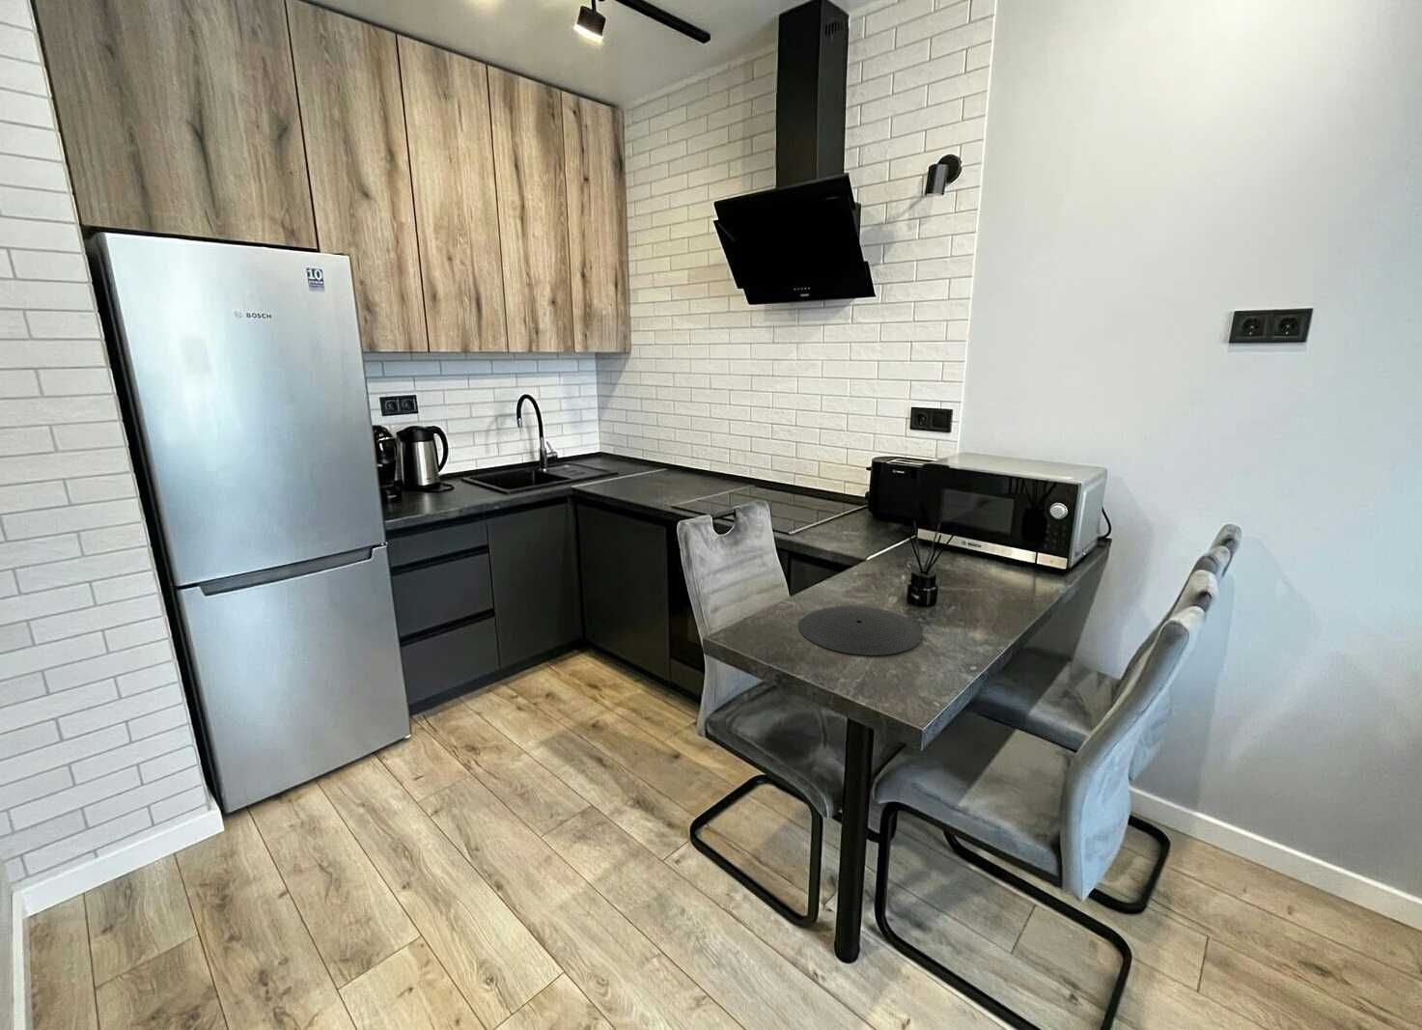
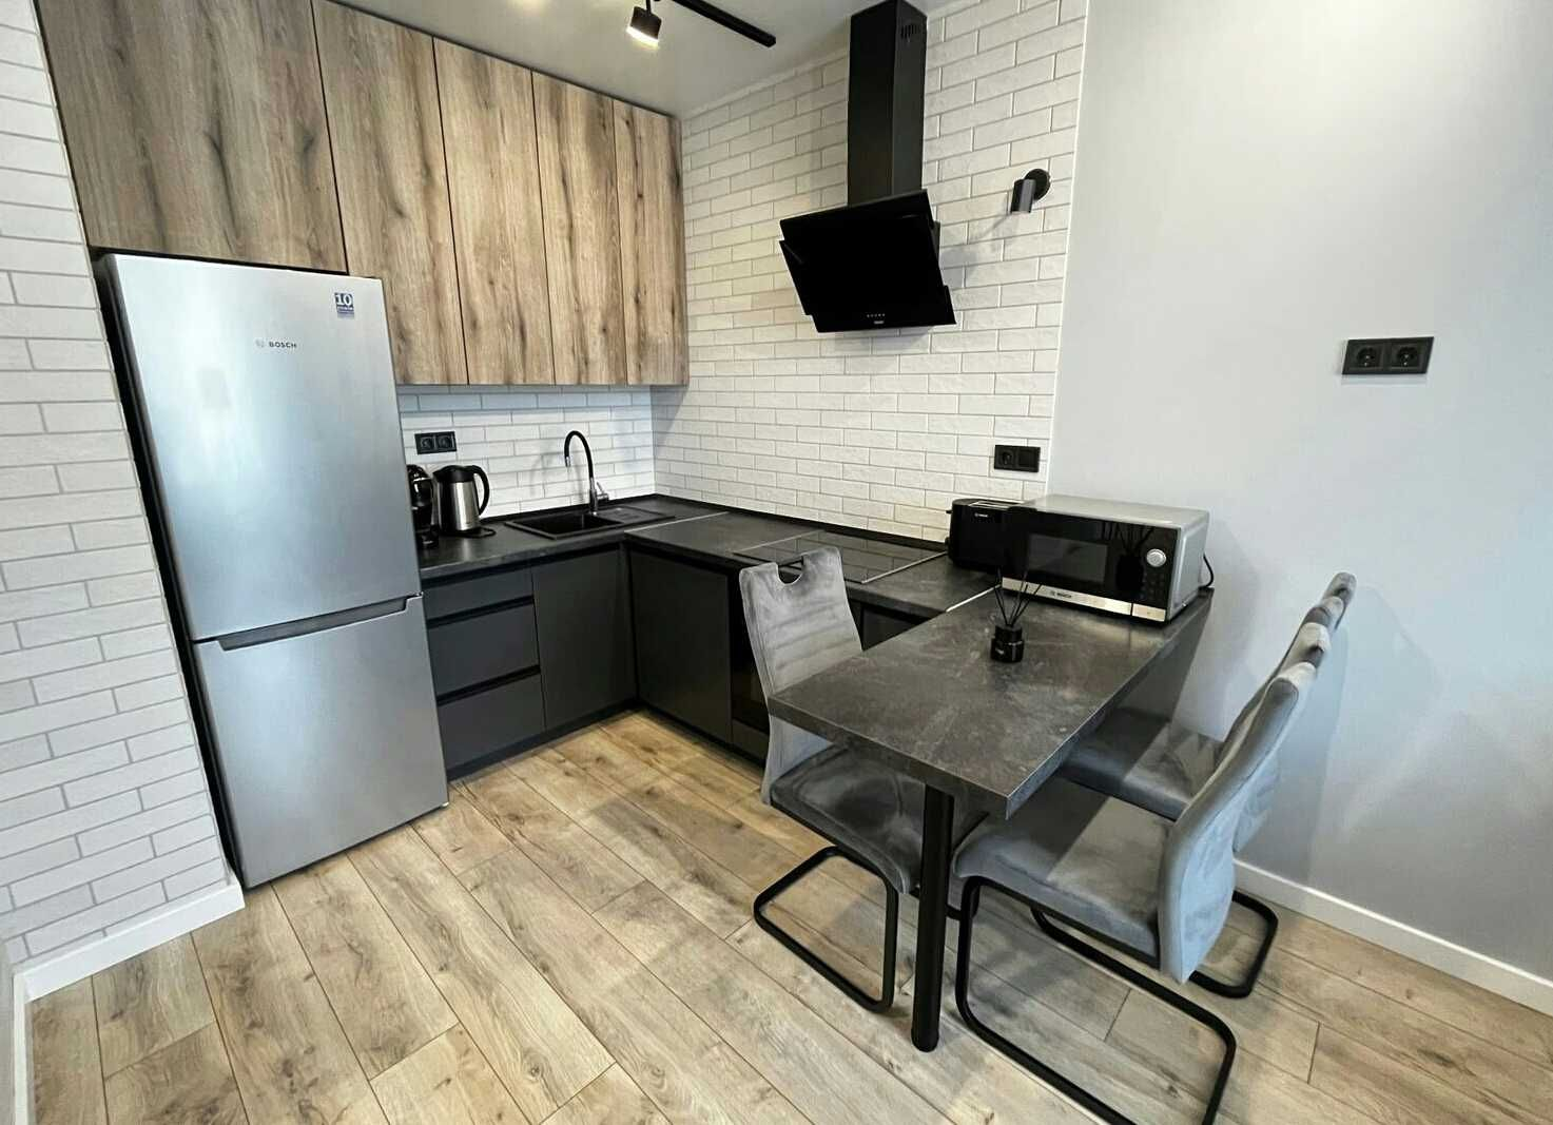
- plate (858, 625)
